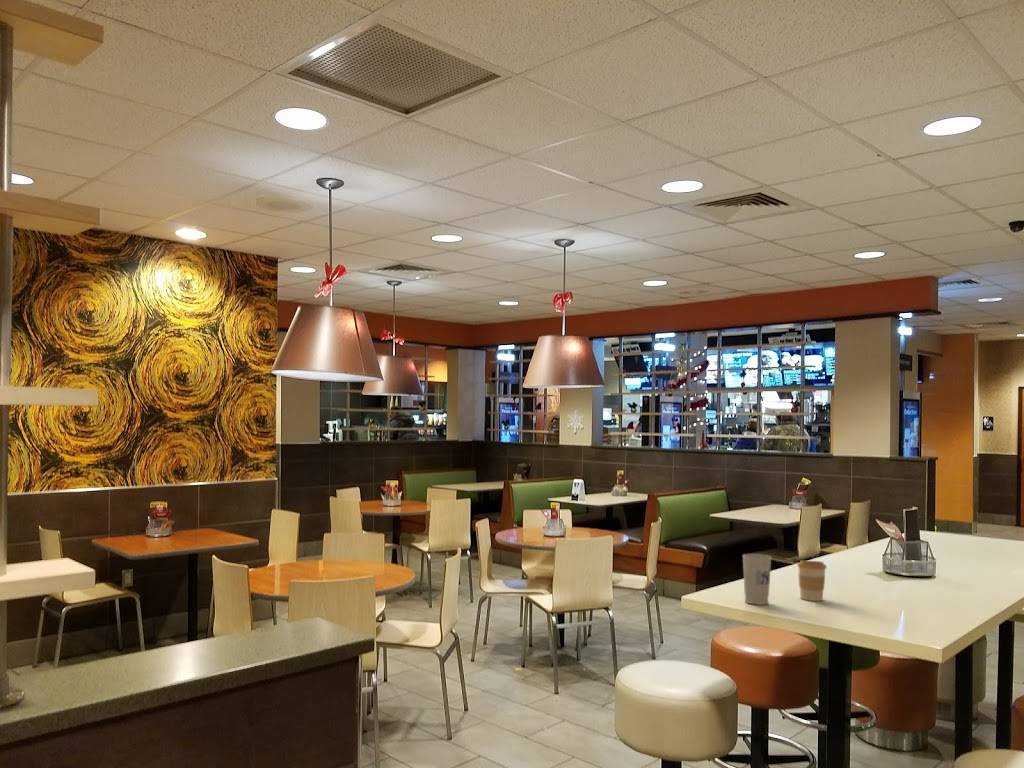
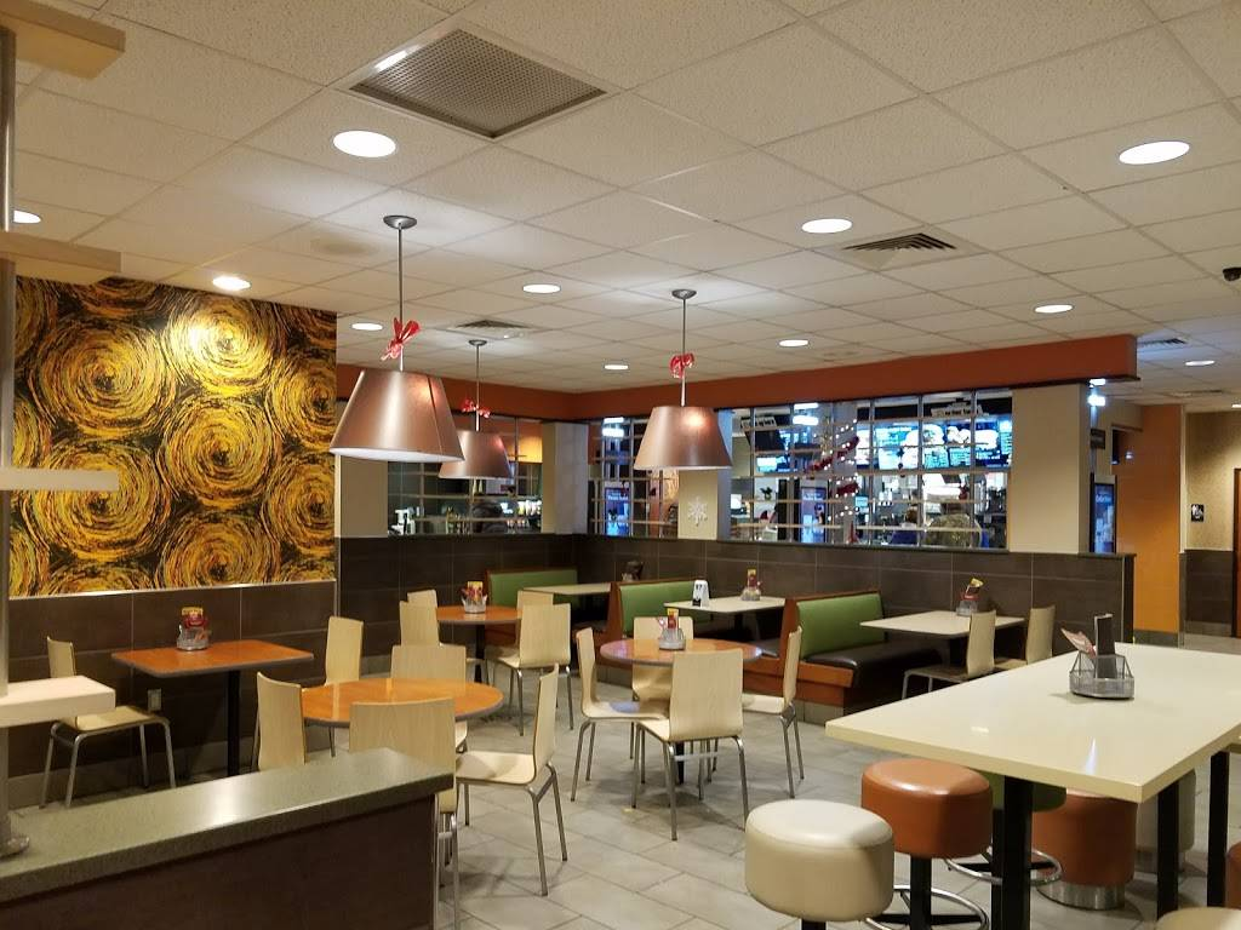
- cup (756, 579)
- coffee cup (811, 579)
